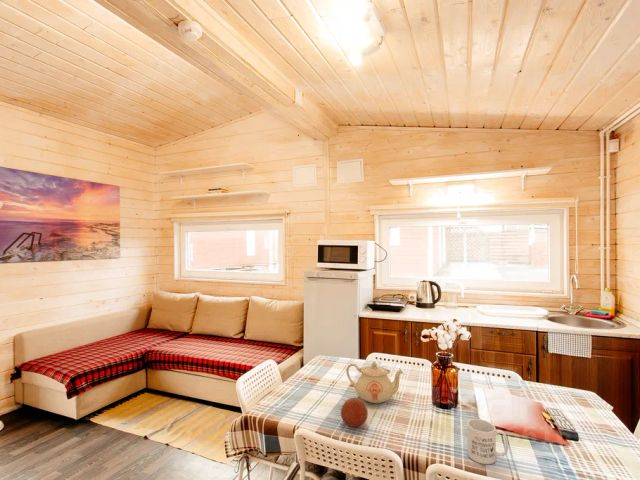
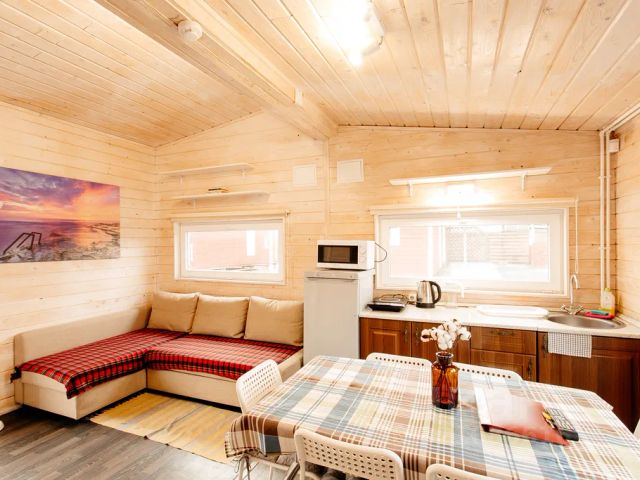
- mug (487, 441)
- fruit (354, 411)
- teapot (374, 379)
